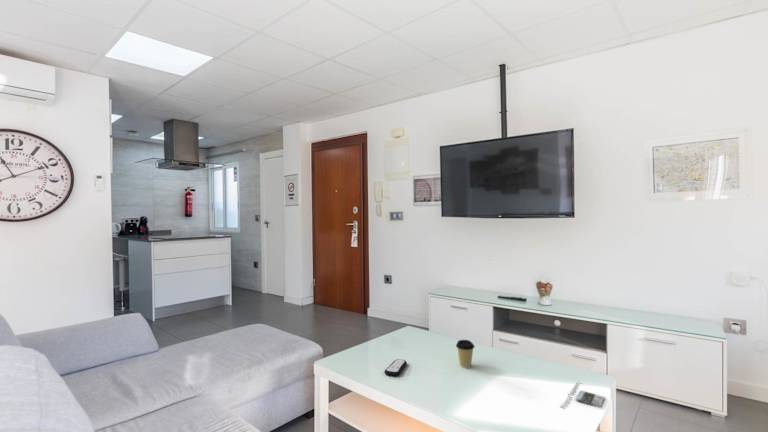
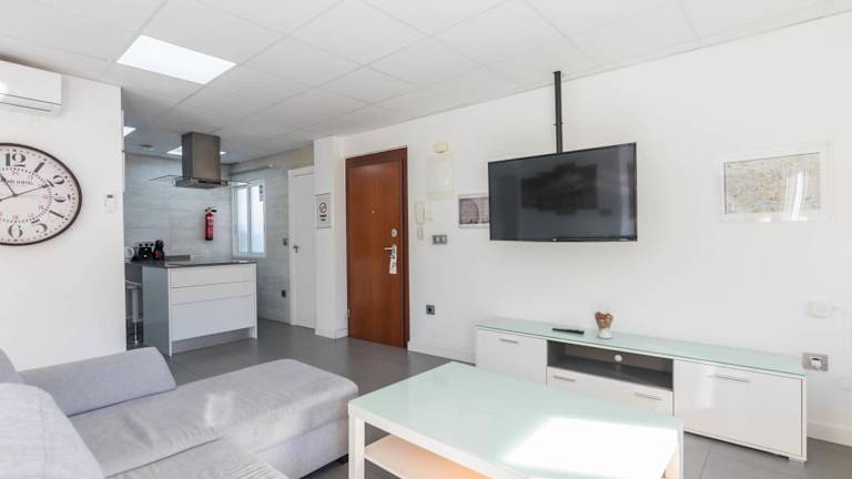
- magazine (585, 396)
- coffee cup (465, 354)
- remote control (396, 367)
